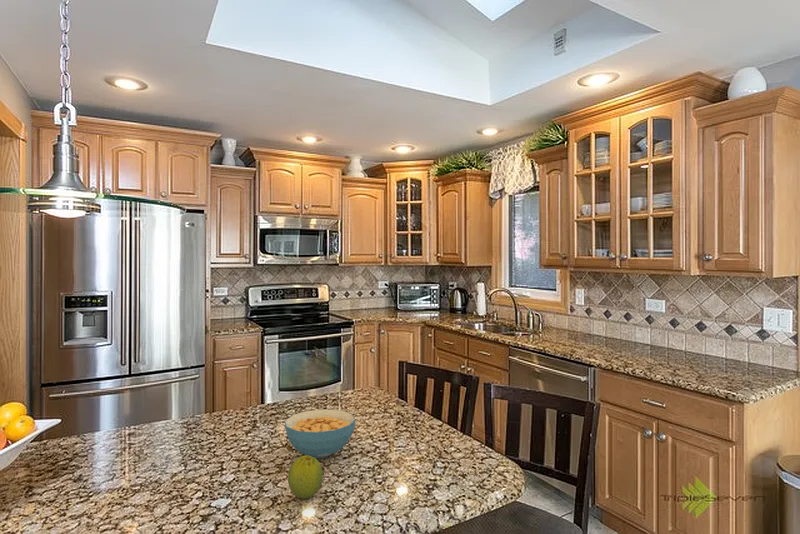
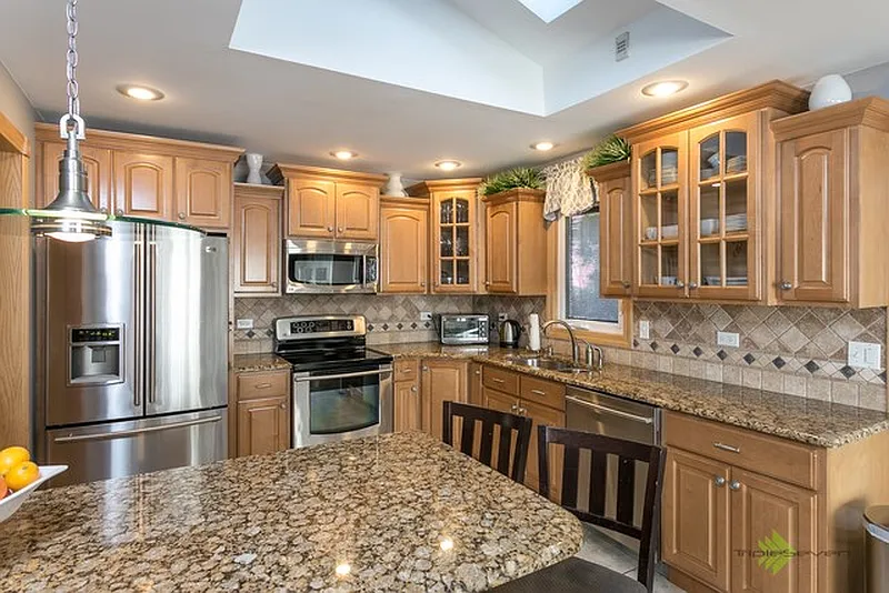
- cereal bowl (320, 437)
- fruit (305, 475)
